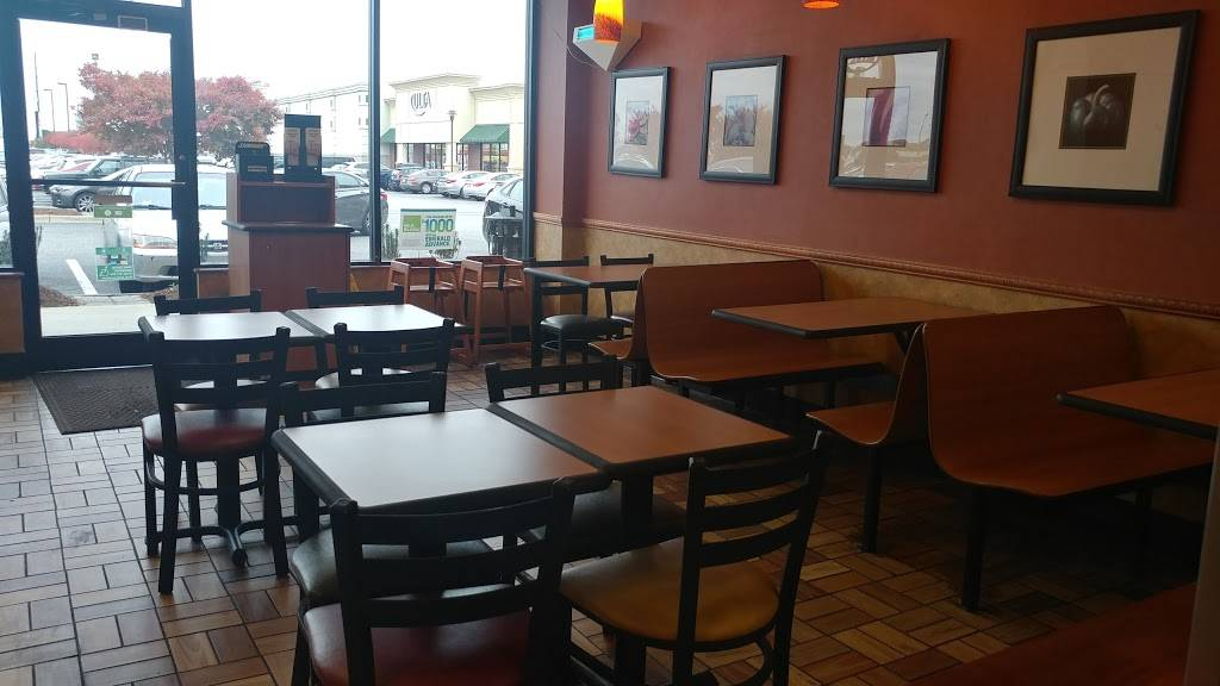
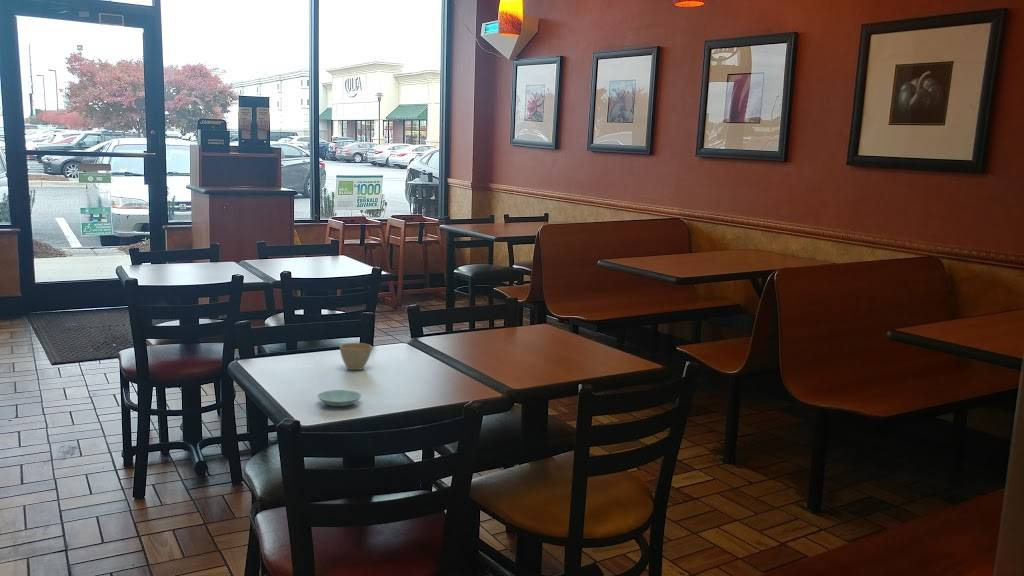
+ flower pot (355, 357)
+ saucer (339, 399)
